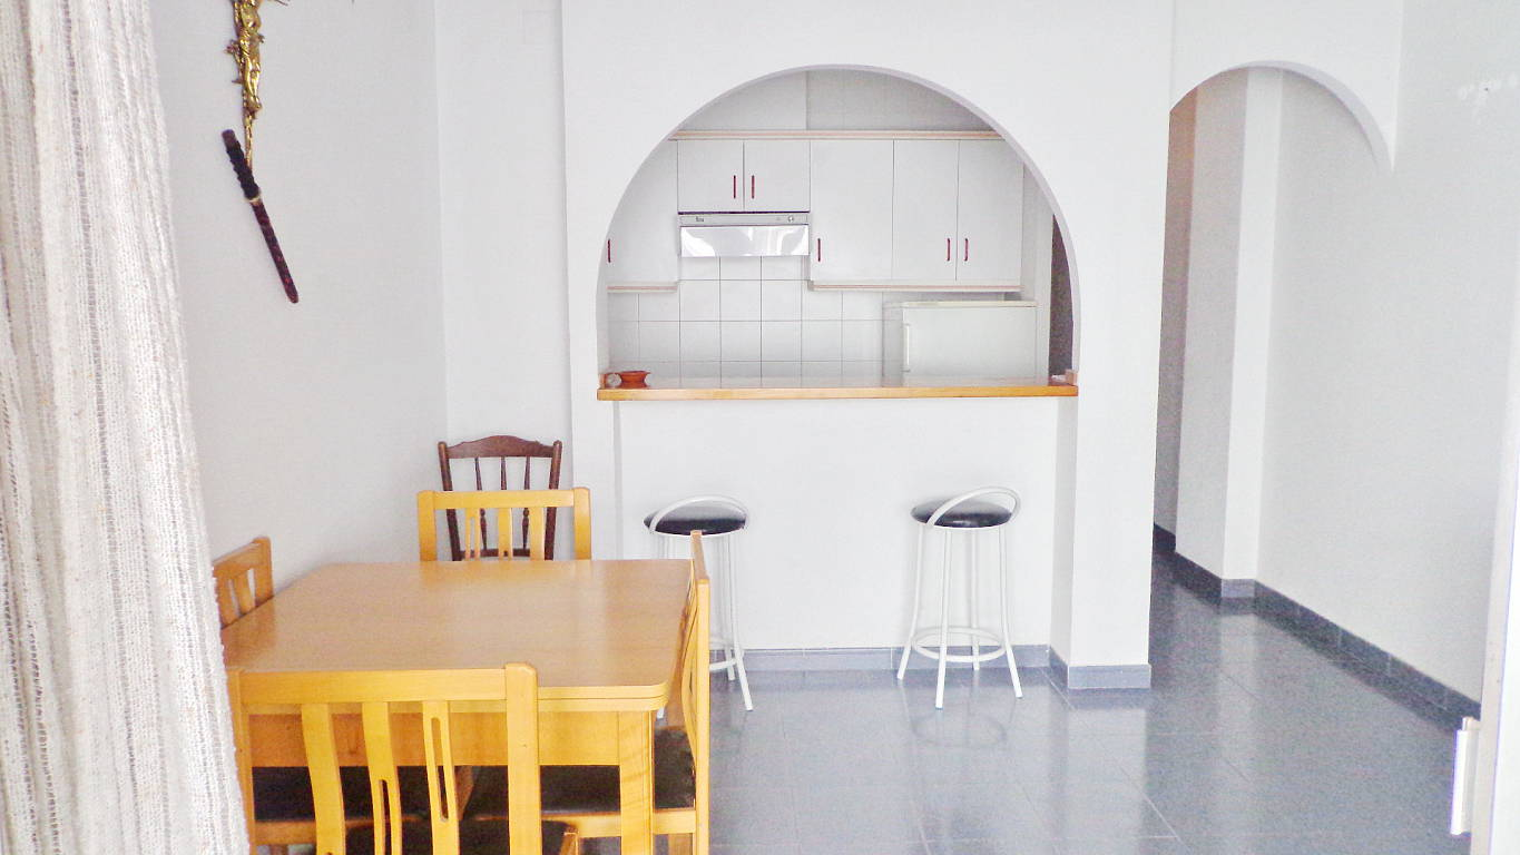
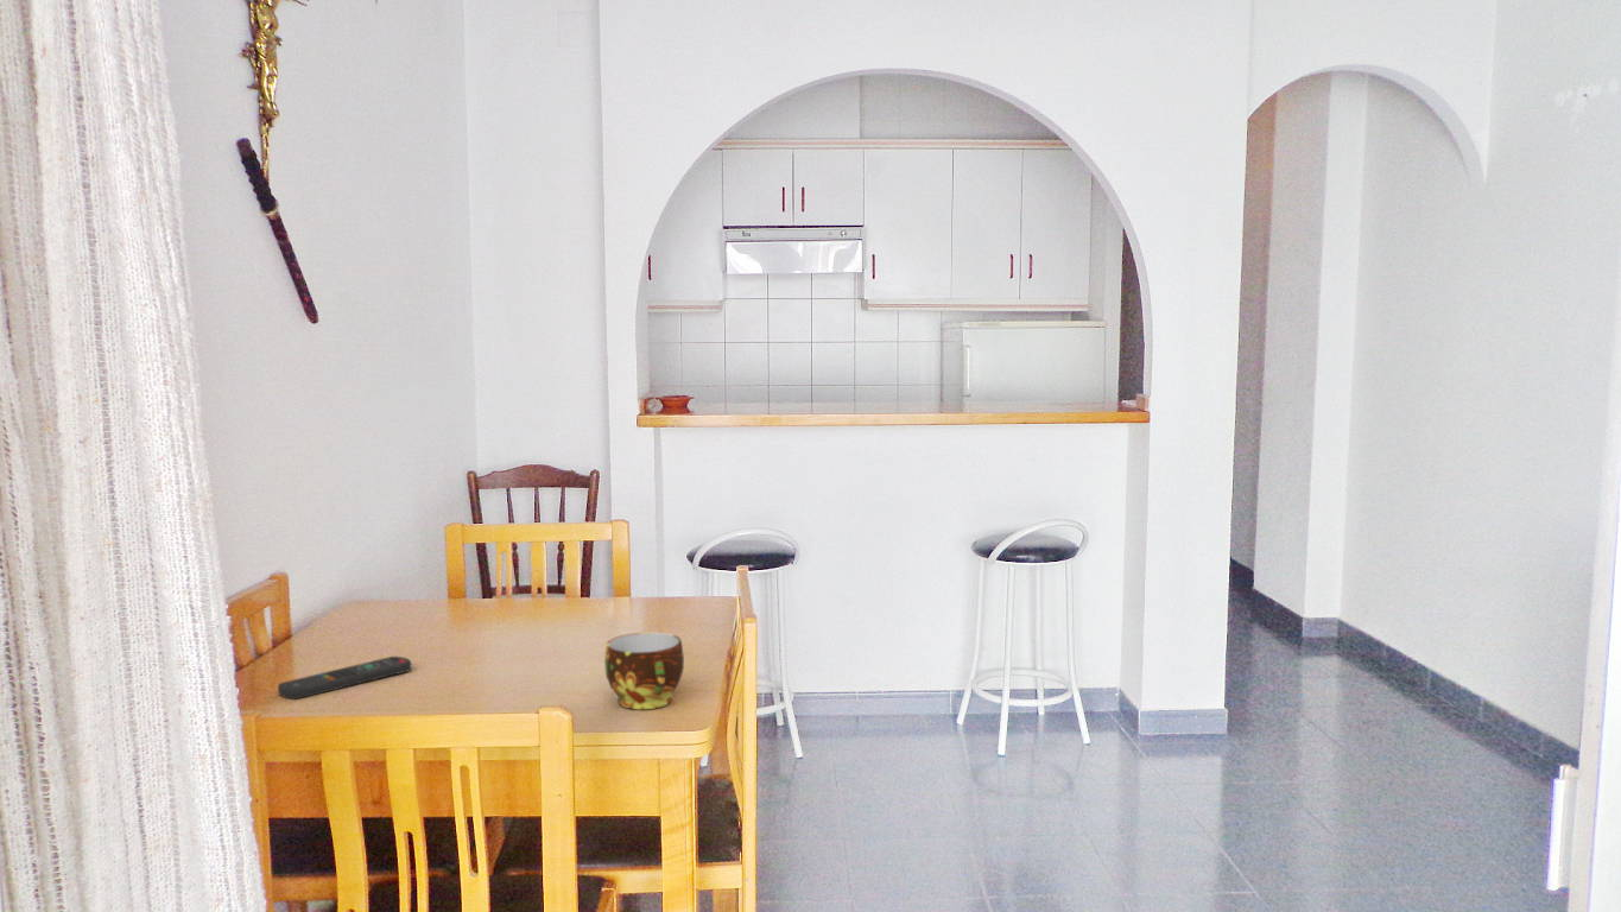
+ remote control (347, 676)
+ cup (647, 672)
